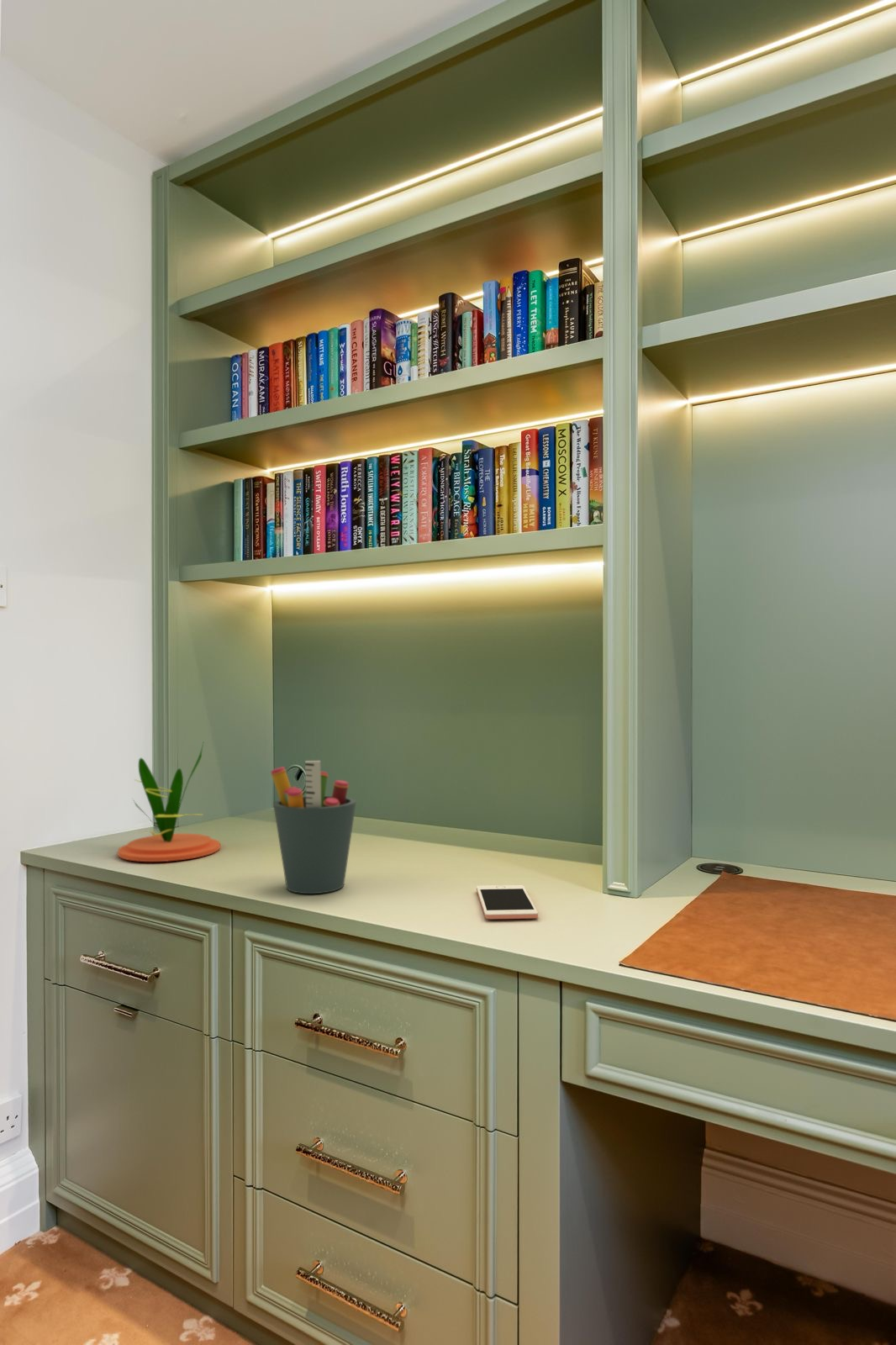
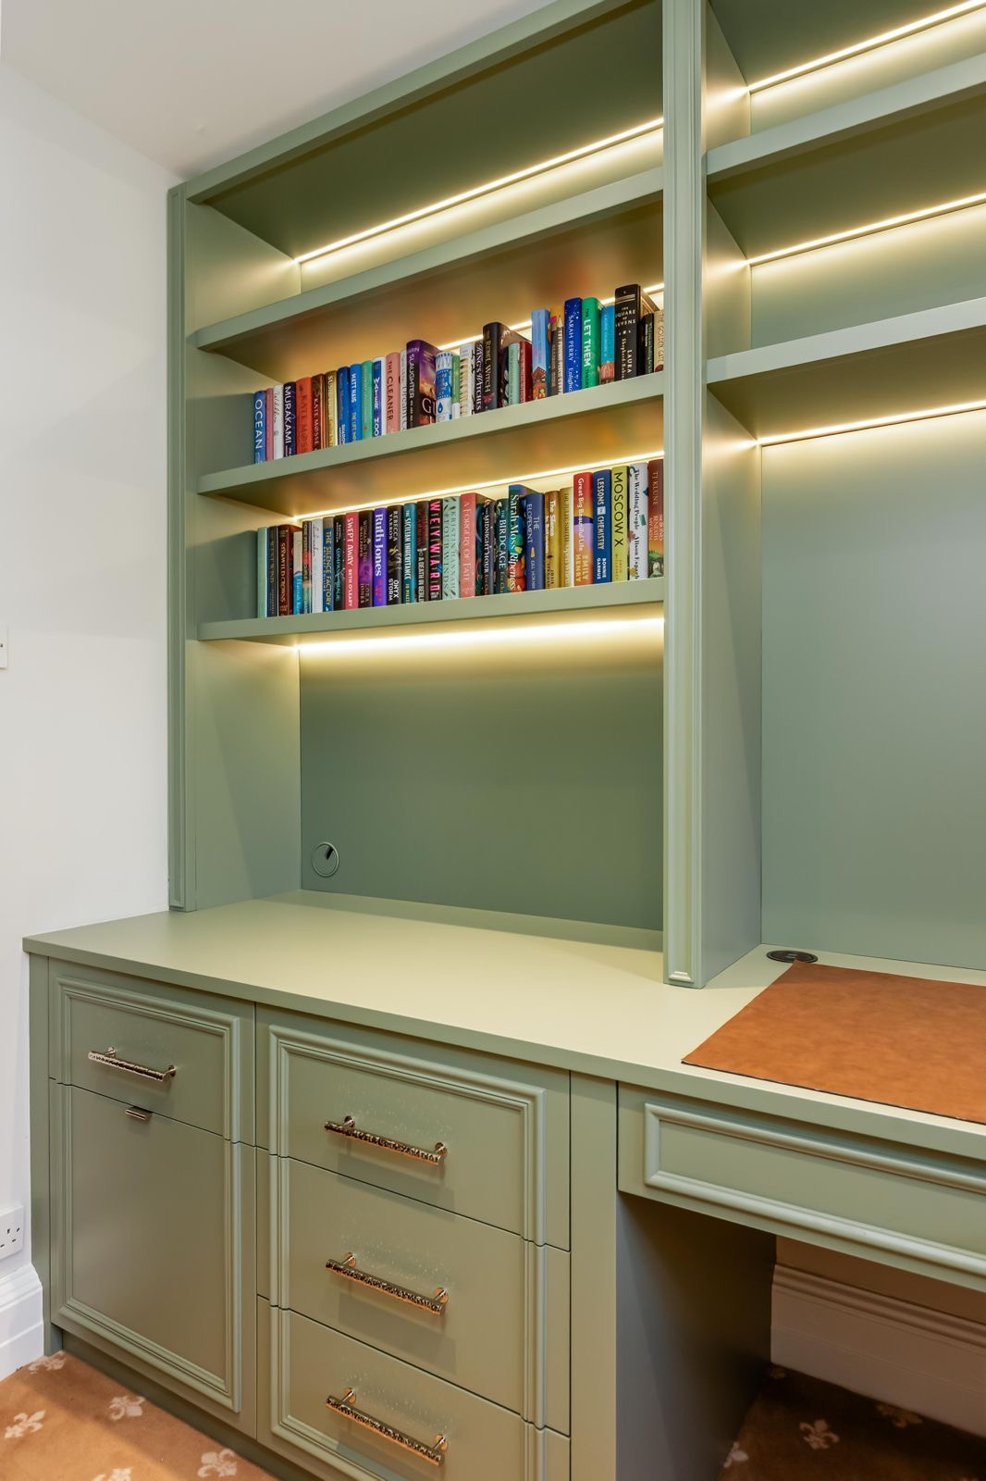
- cell phone (505, 900)
- pen holder (314, 820)
- plant (167, 797)
